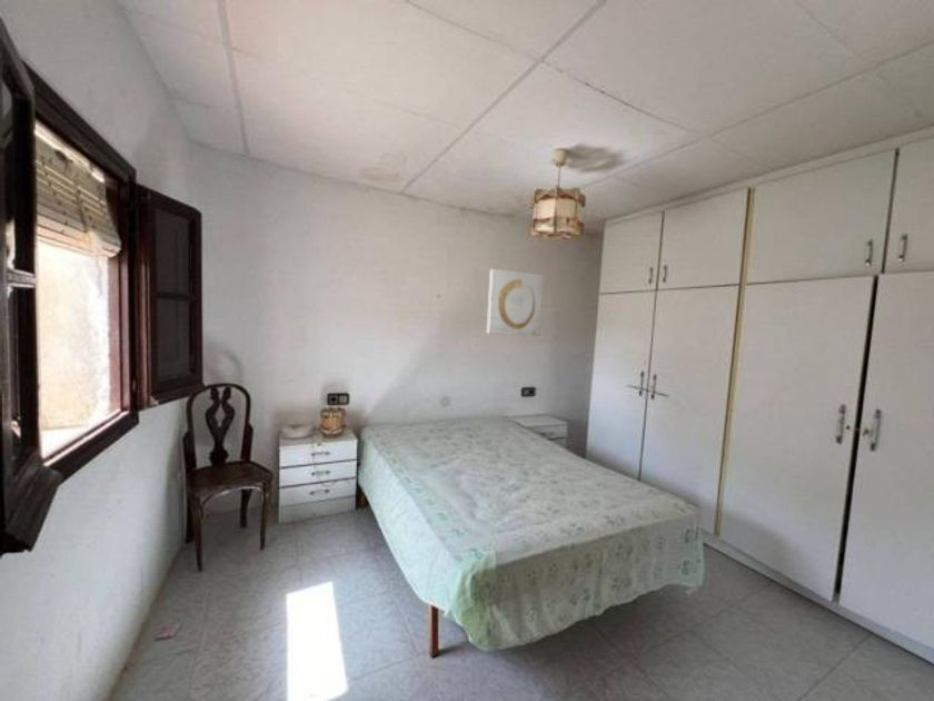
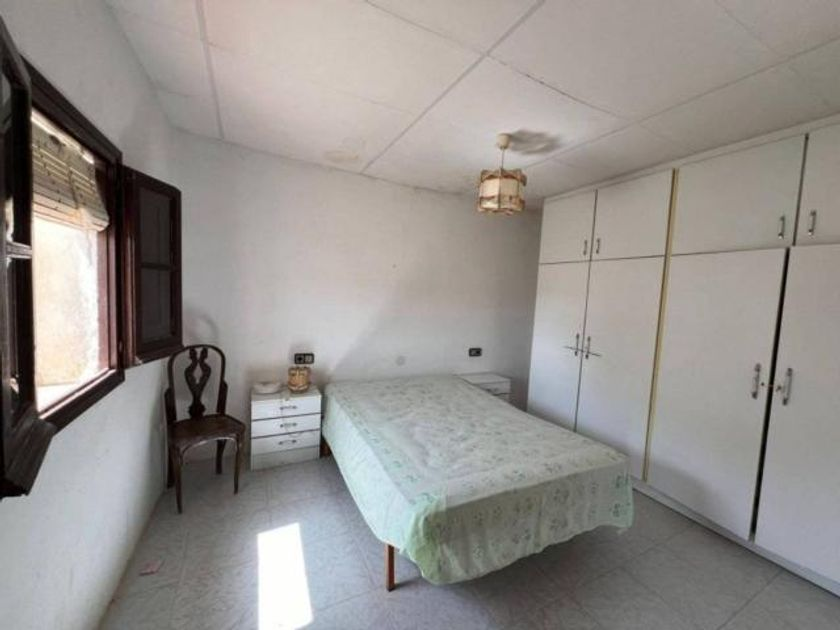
- wall art (515, 304)
